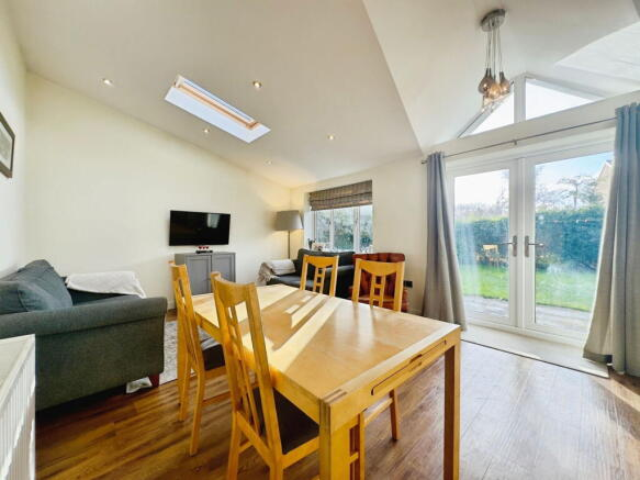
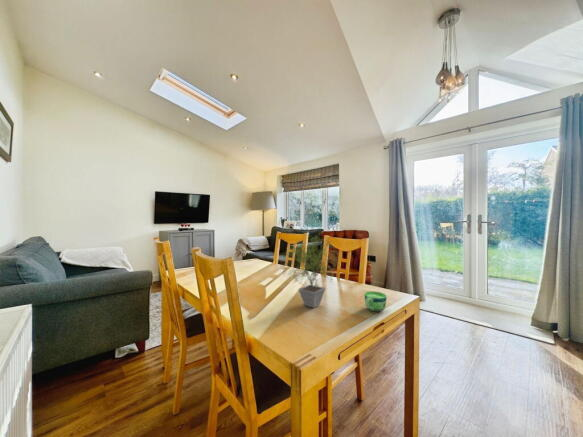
+ cup (374, 302)
+ potted plant (310, 265)
